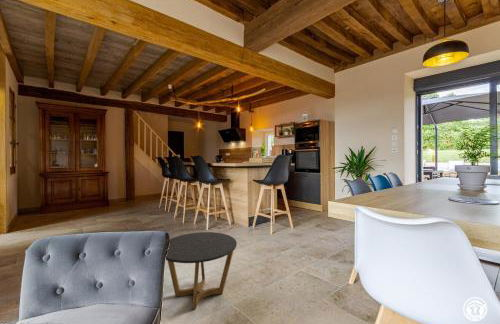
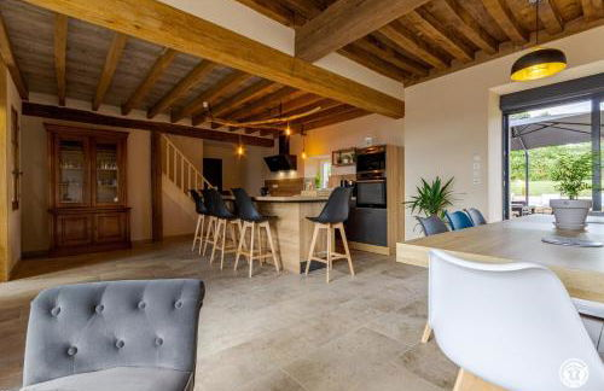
- side table (198, 269)
